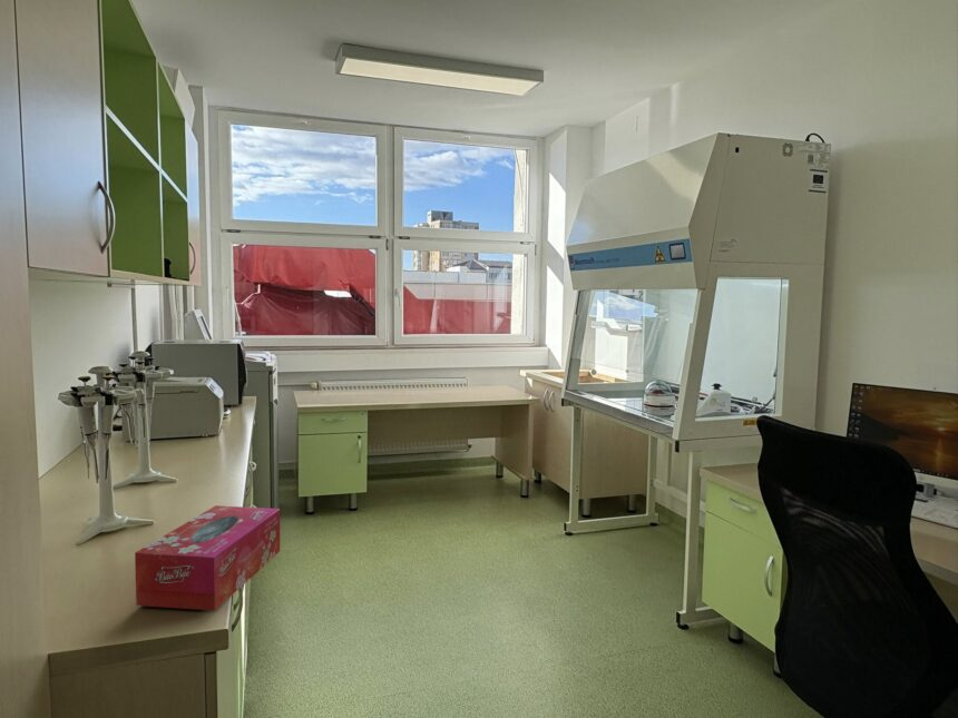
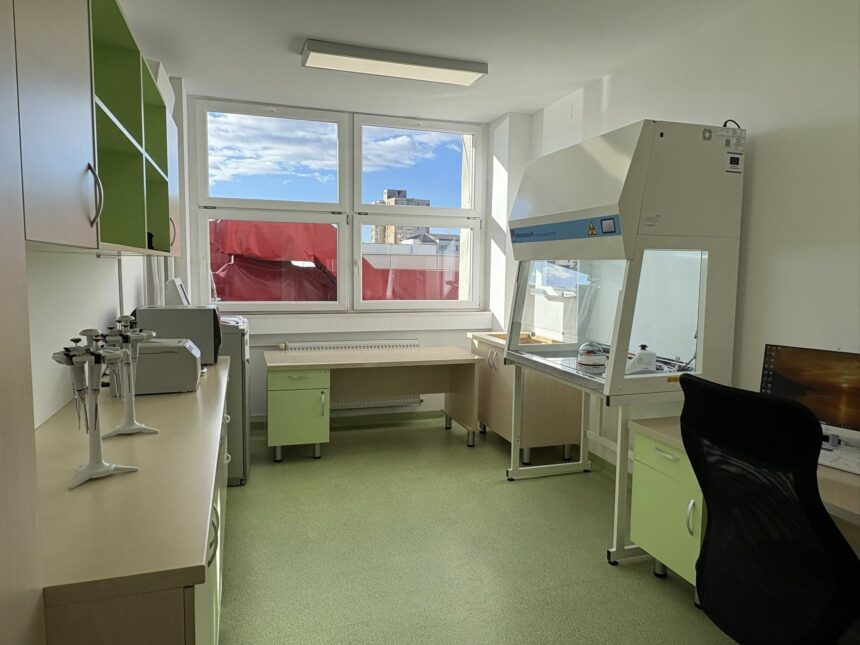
- tissue box (215, 552)
